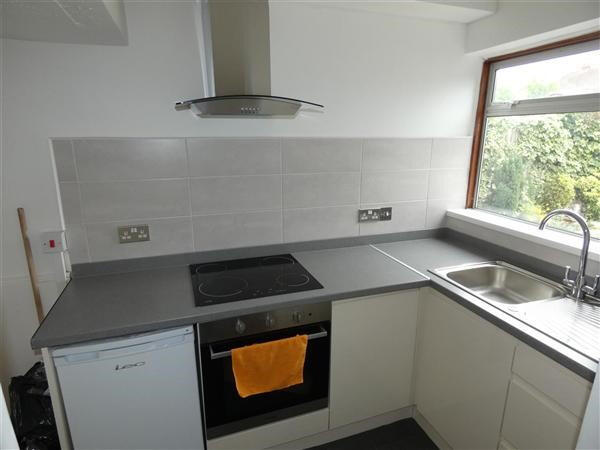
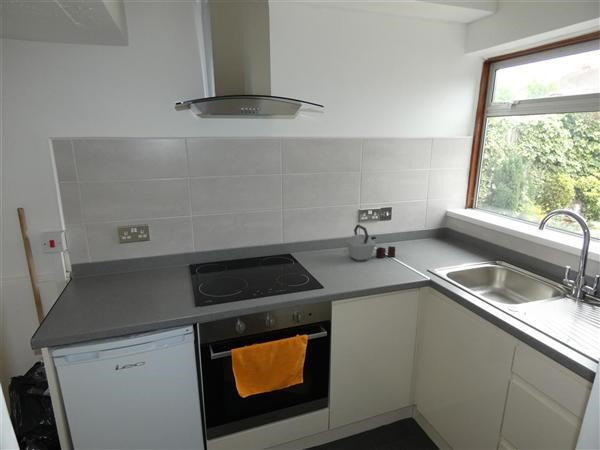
+ kettle (373, 241)
